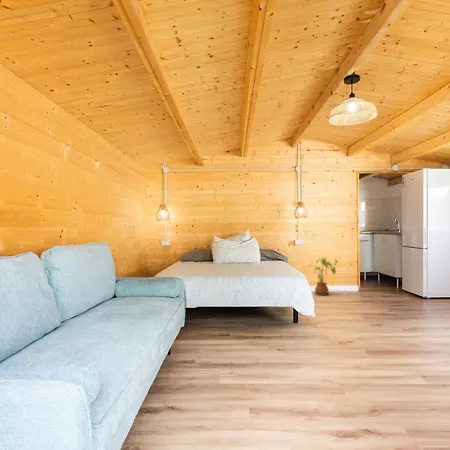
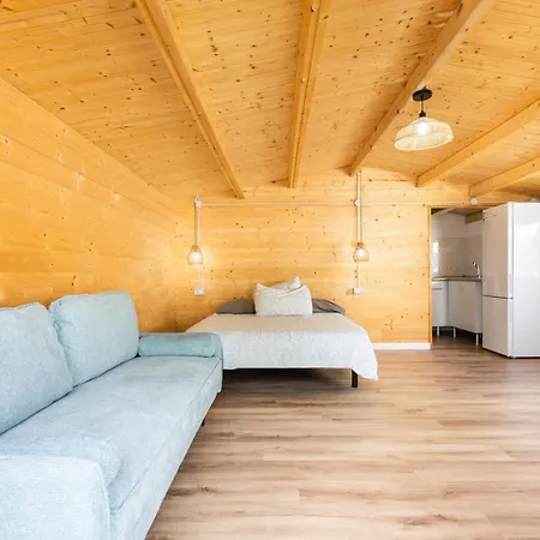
- house plant (323, 276)
